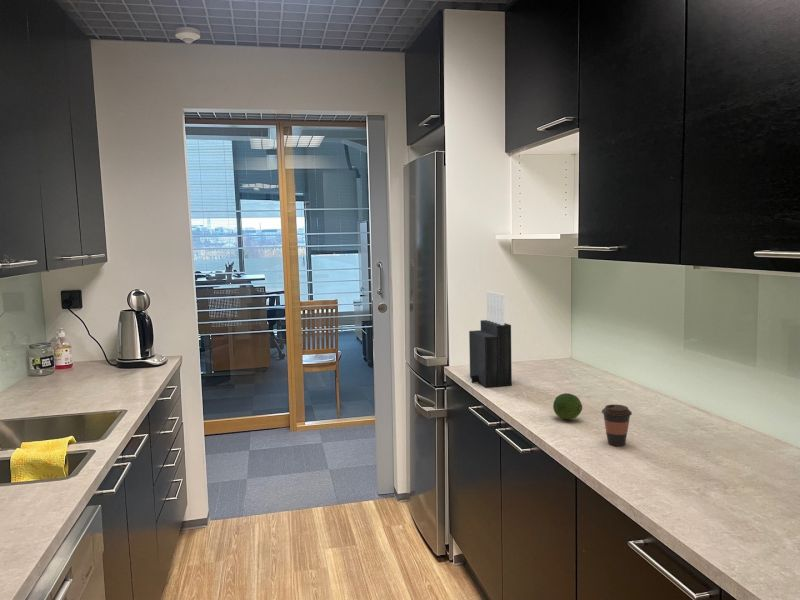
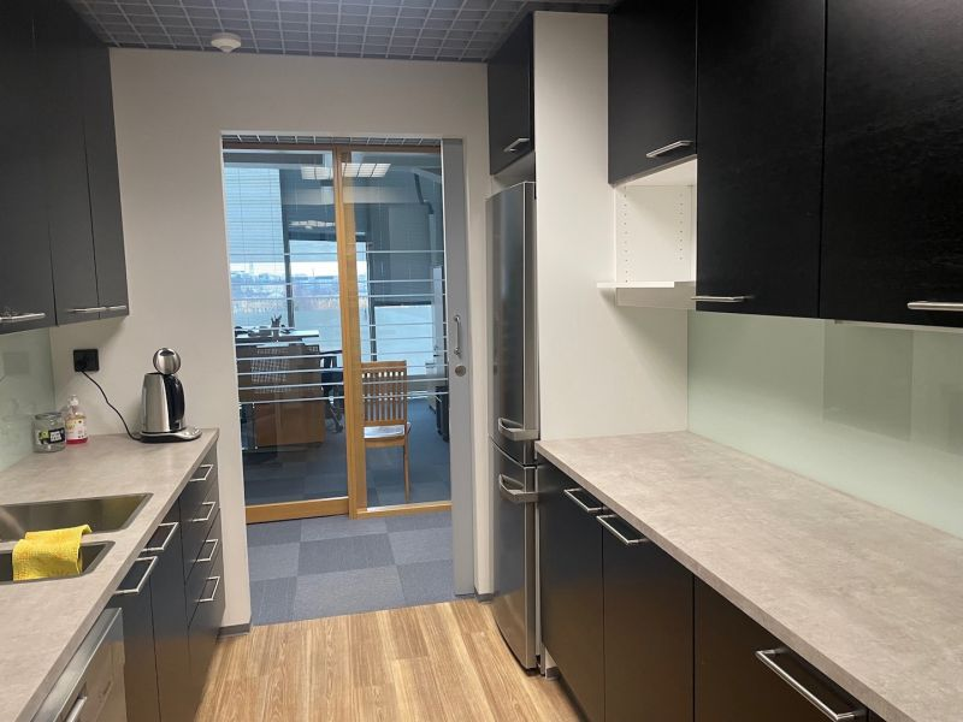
- fruit (567, 406)
- coffee cup (616, 425)
- knife block (486, 337)
